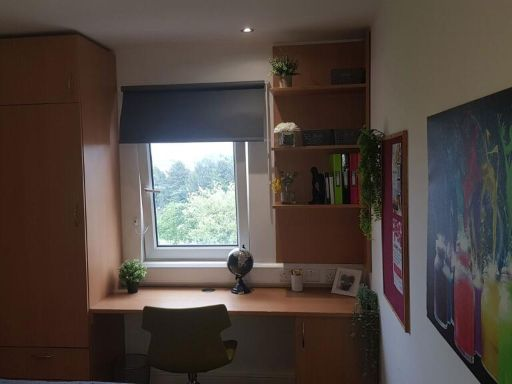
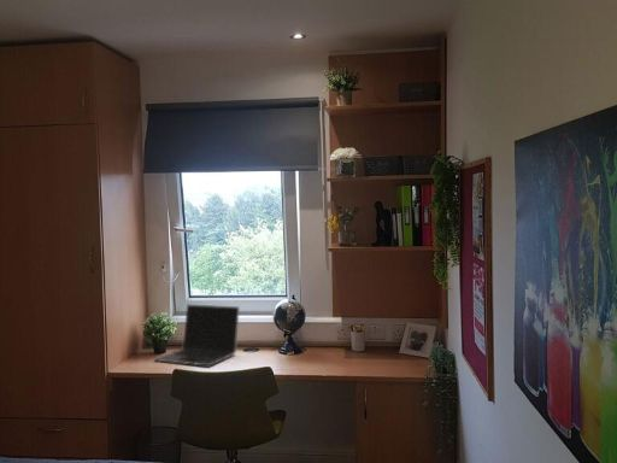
+ laptop (196, 333)
